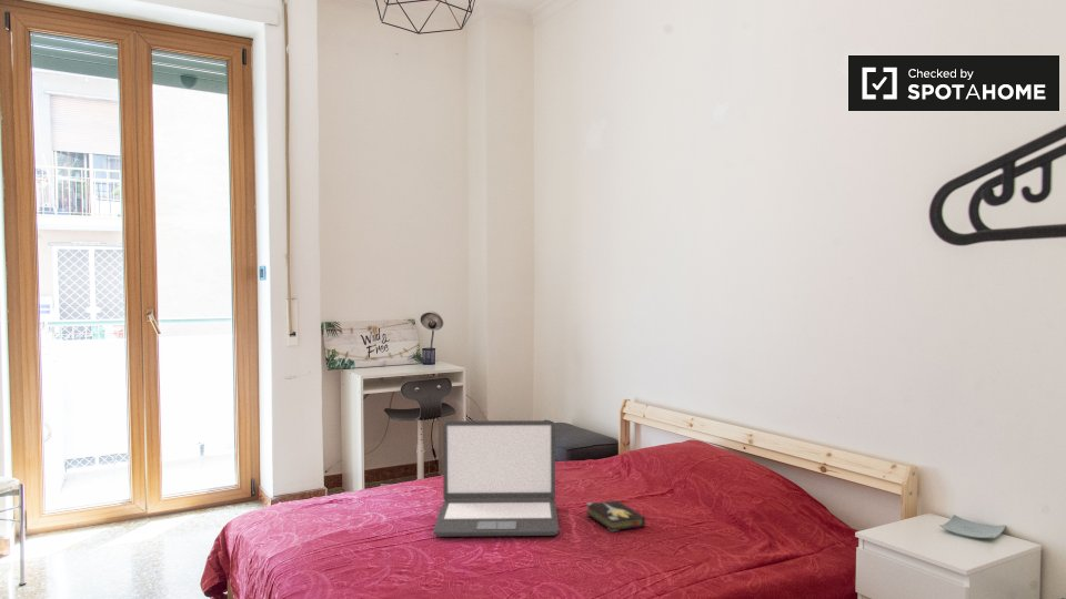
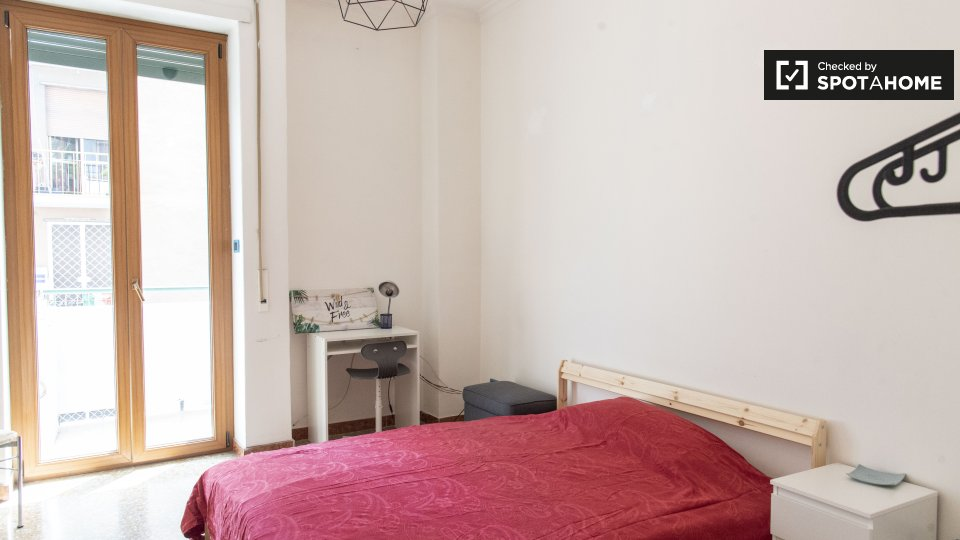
- laptop (497, 475)
- hardback book (614, 514)
